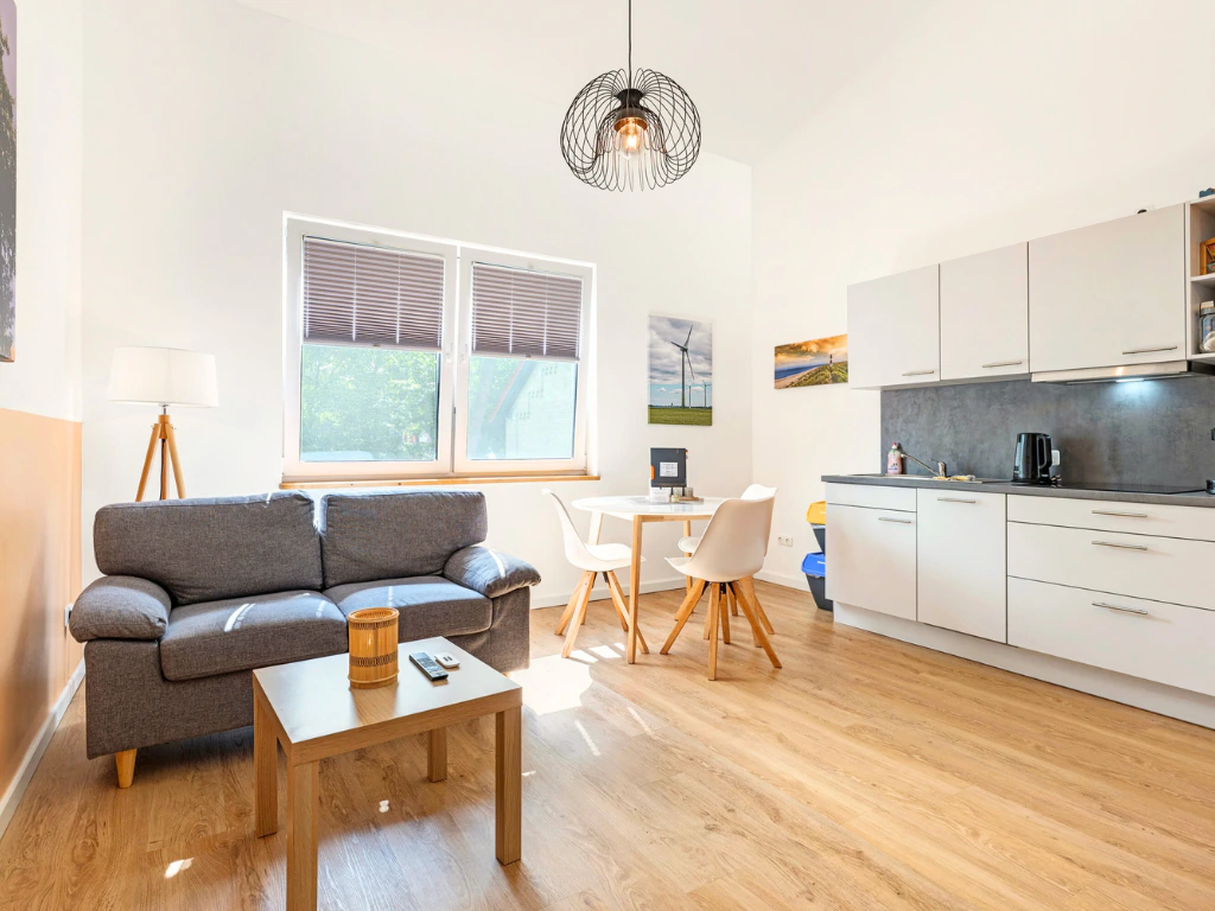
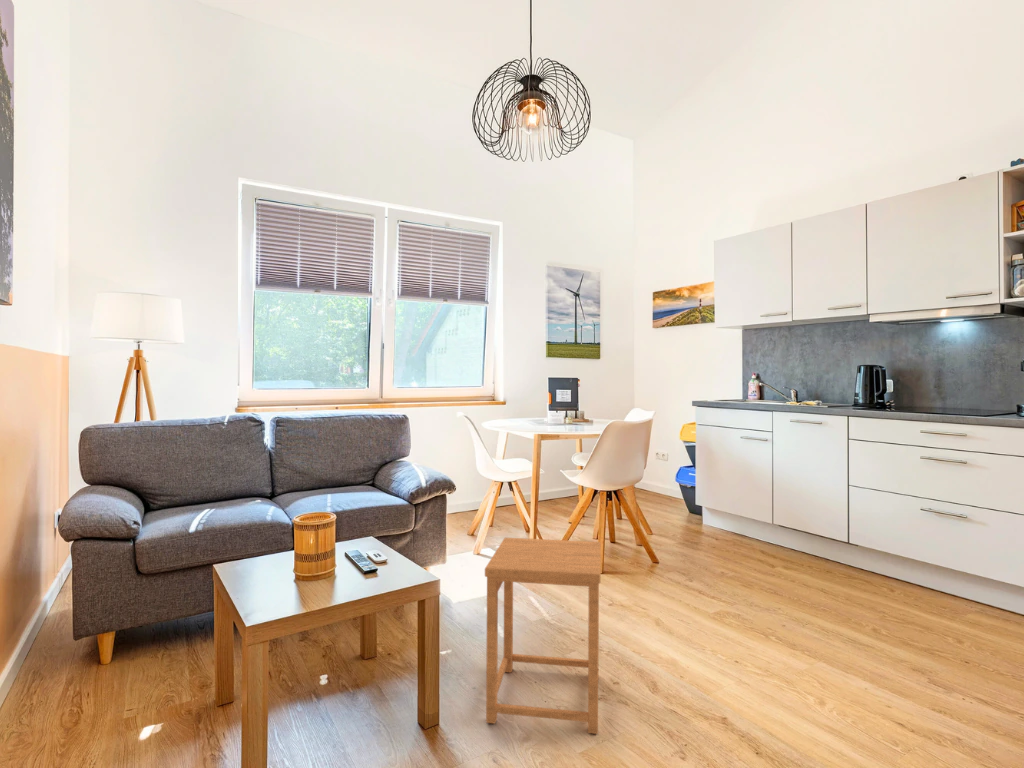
+ side table (546, 656)
